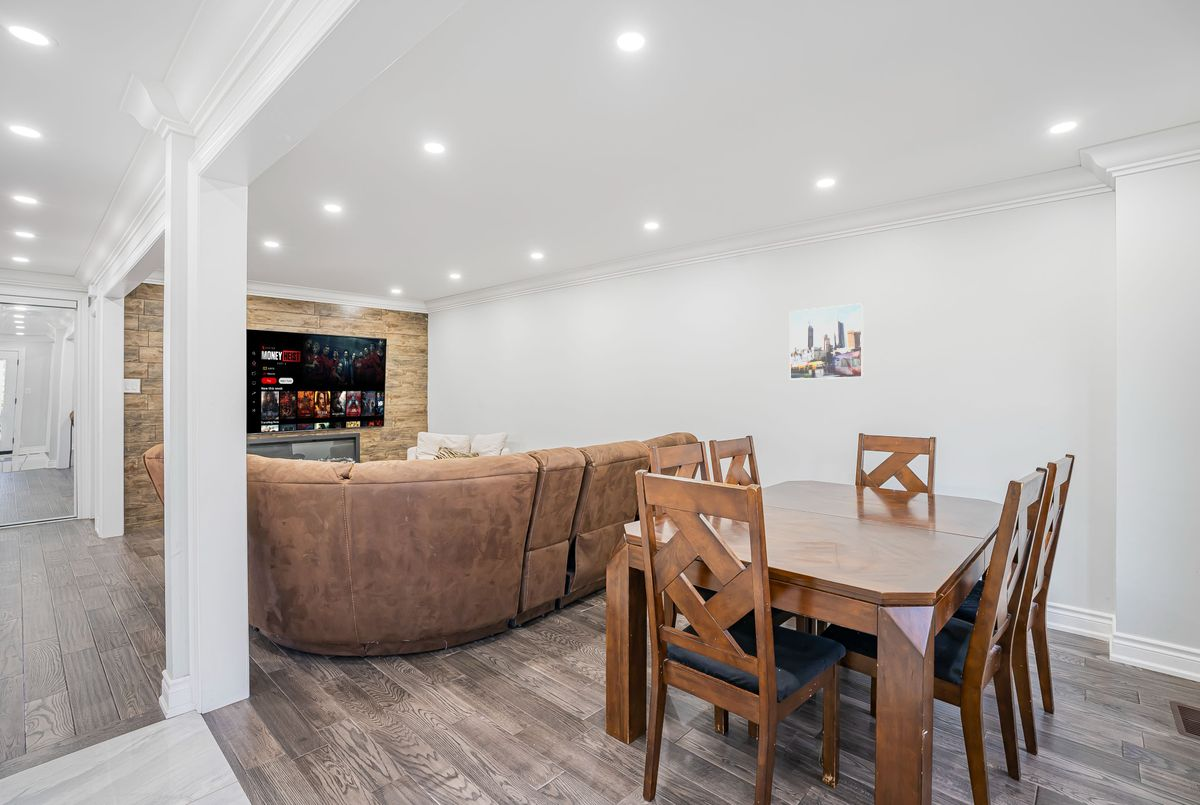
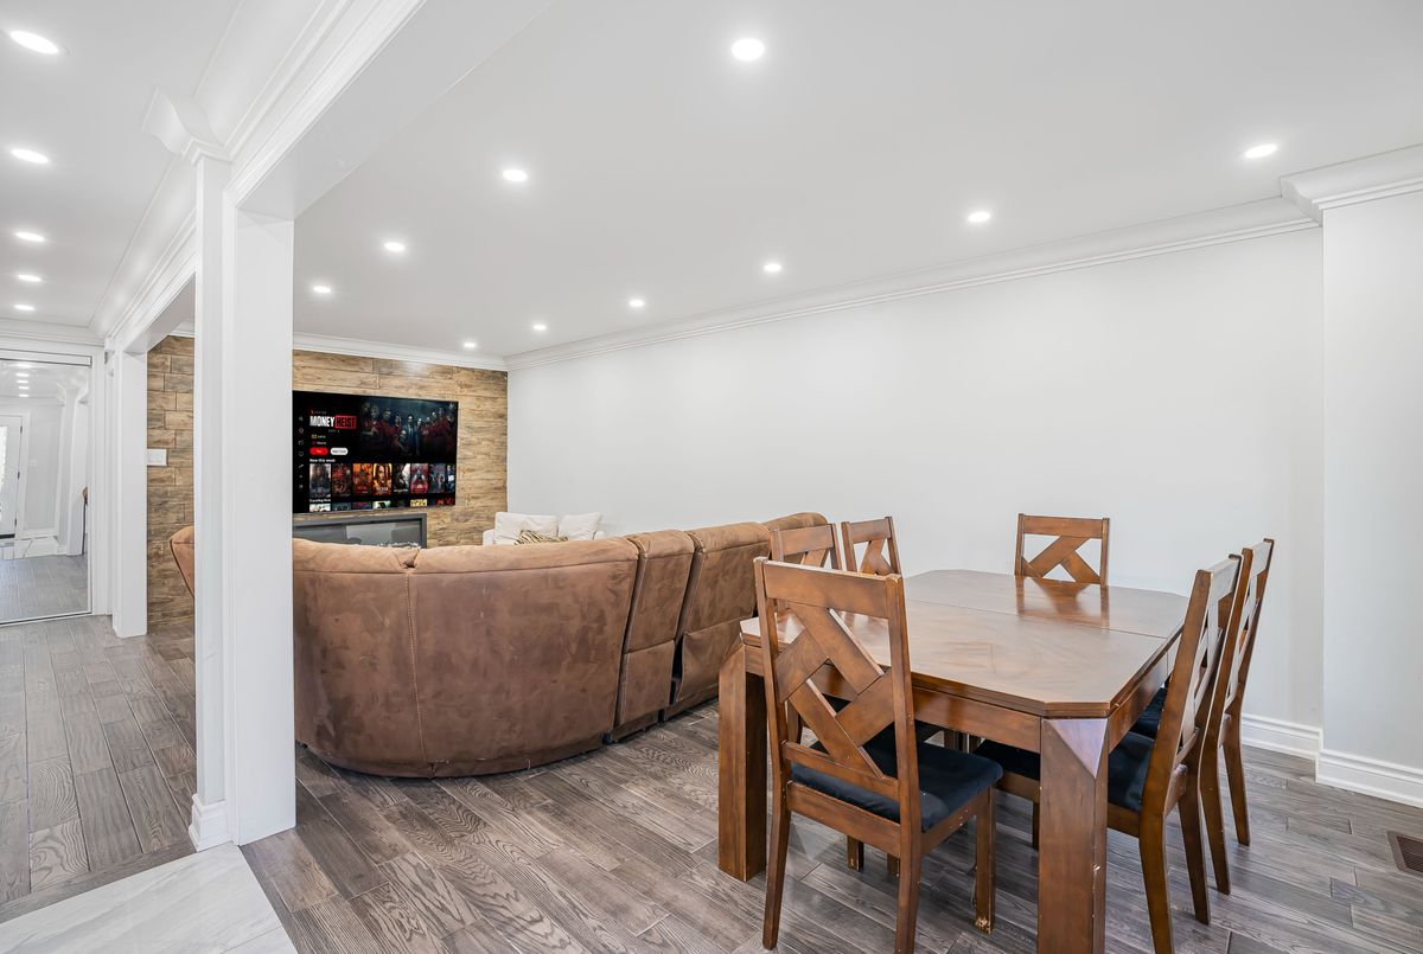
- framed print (825, 343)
